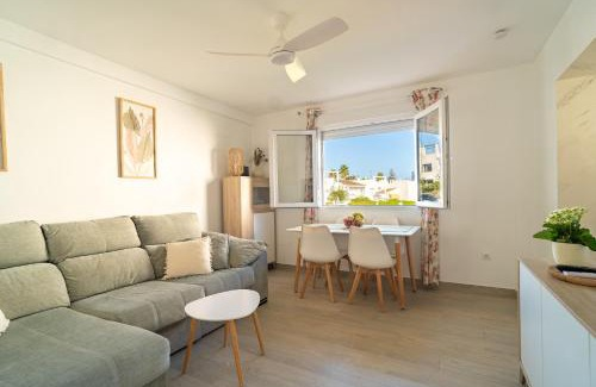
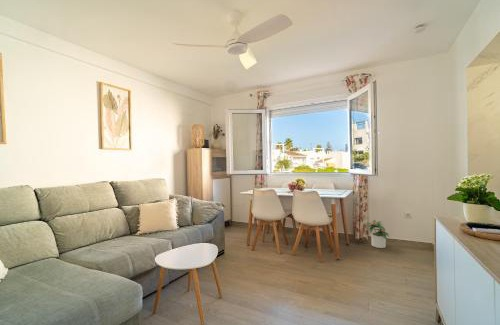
+ potted plant (376, 233)
